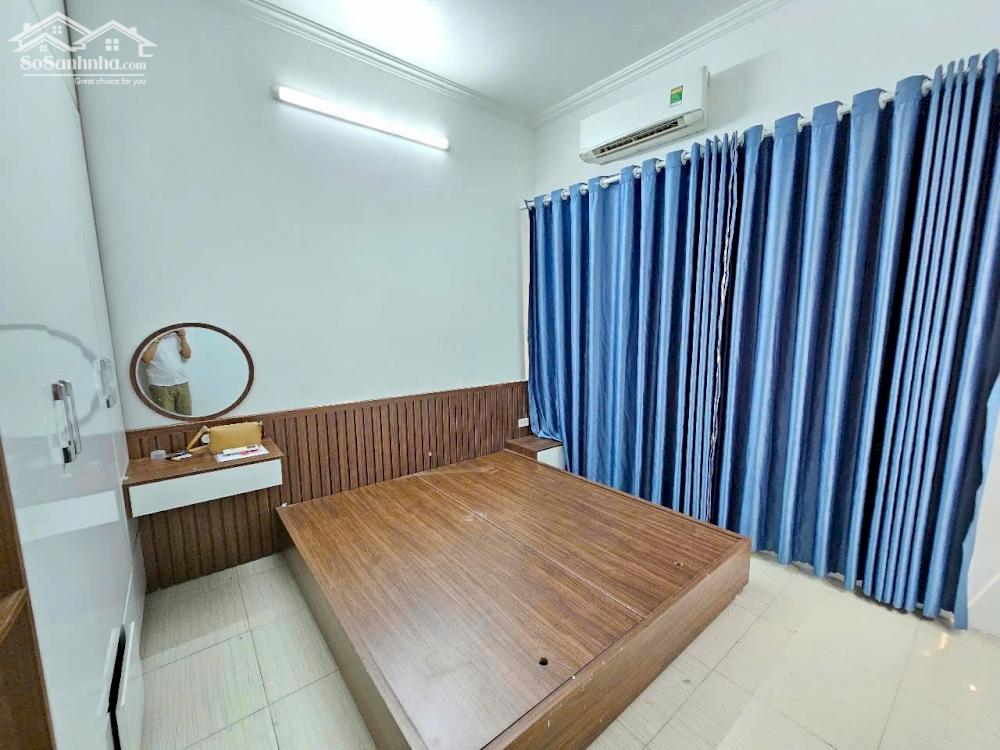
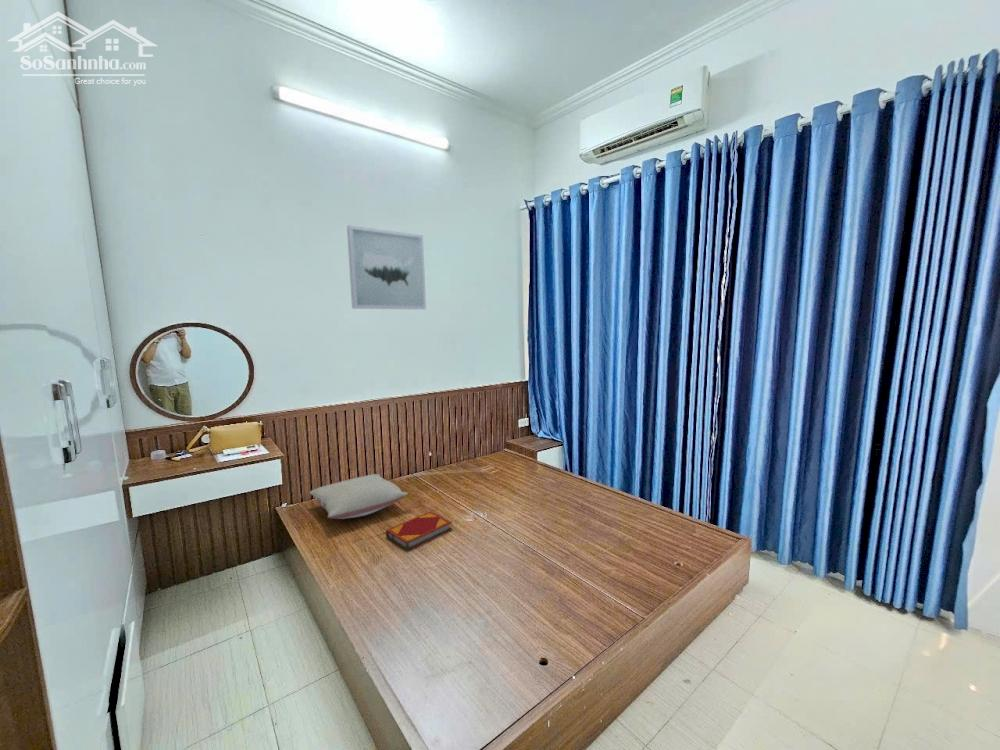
+ wall art (388, 270)
+ pillow (357, 494)
+ hardback book (419, 529)
